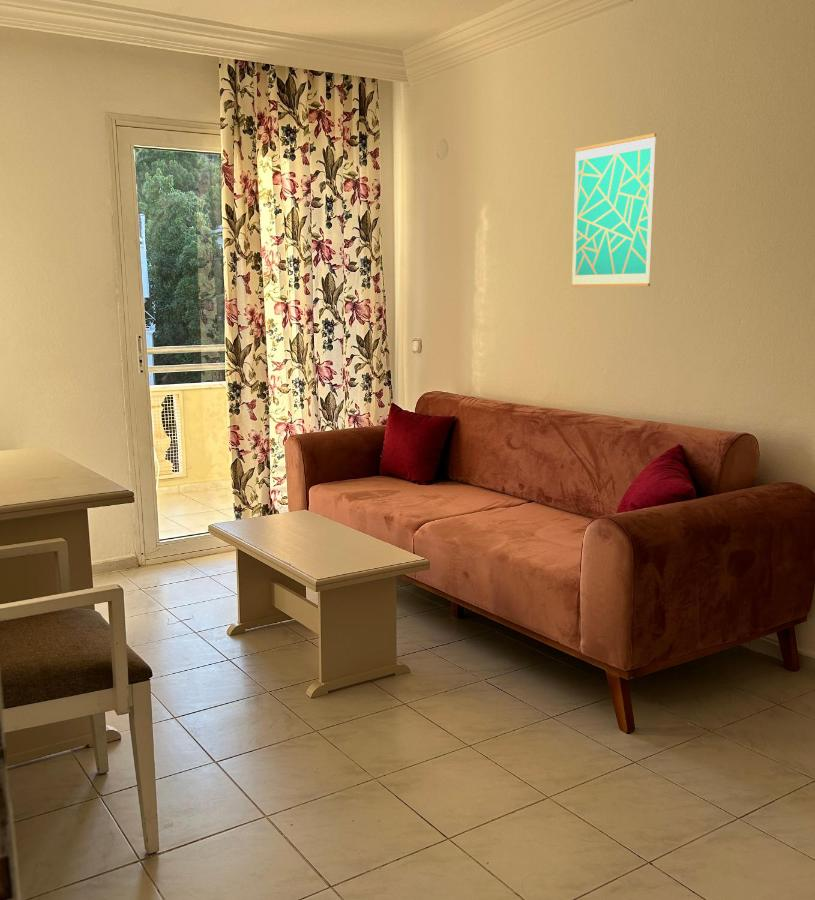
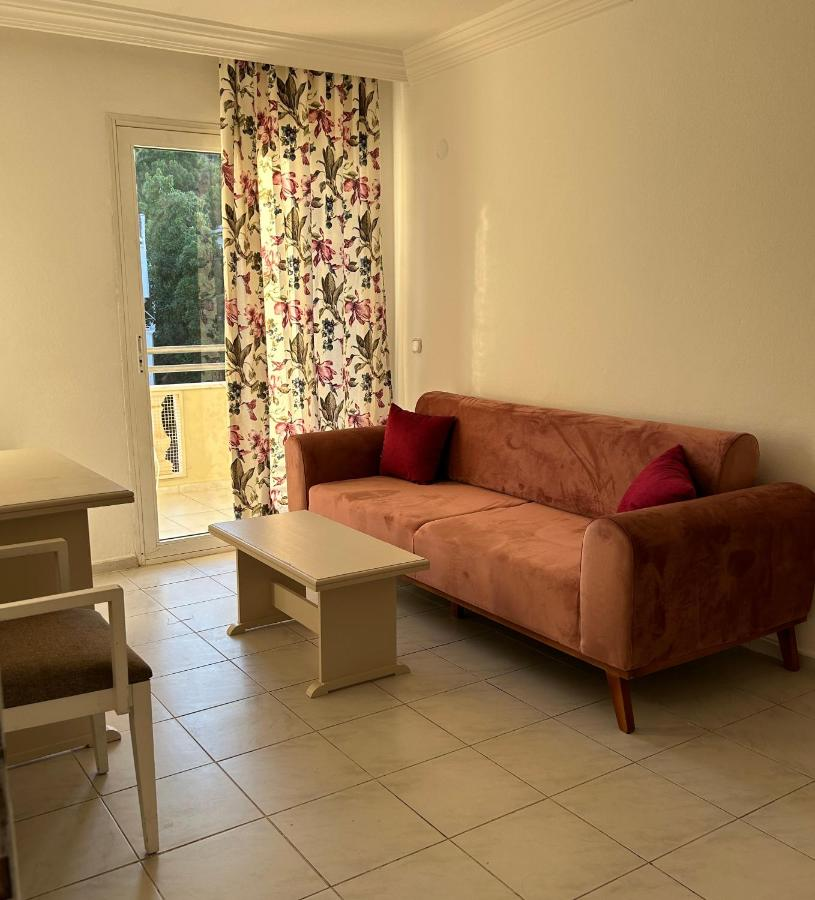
- wall art (611, 214)
